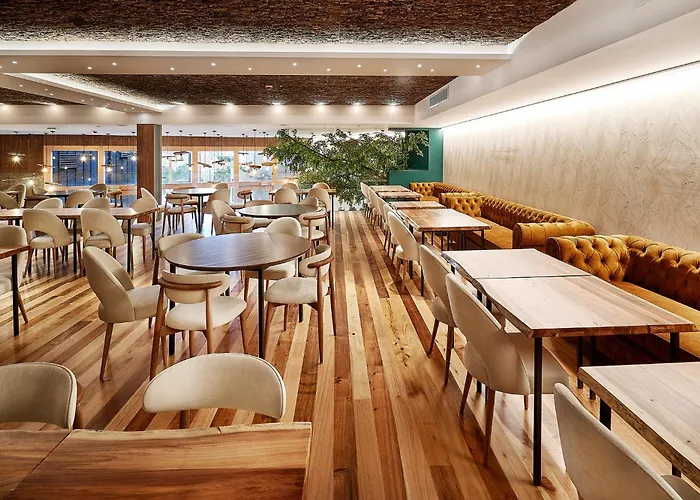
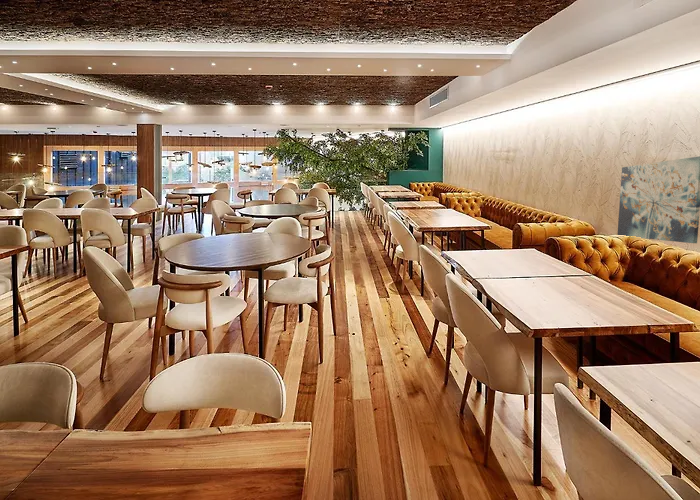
+ wall art (655, 201)
